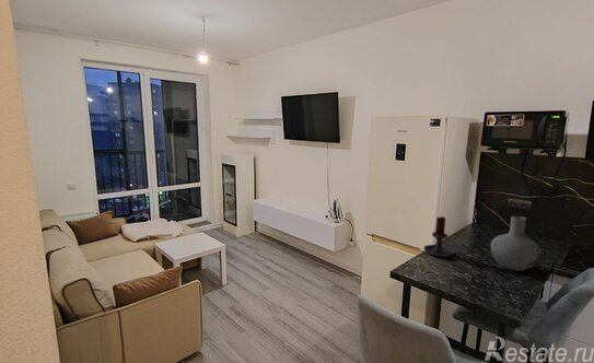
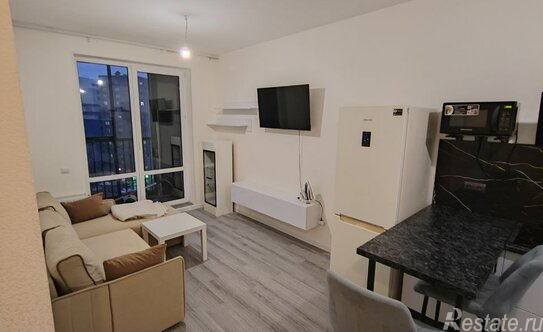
- vase (515, 242)
- candle holder (444, 235)
